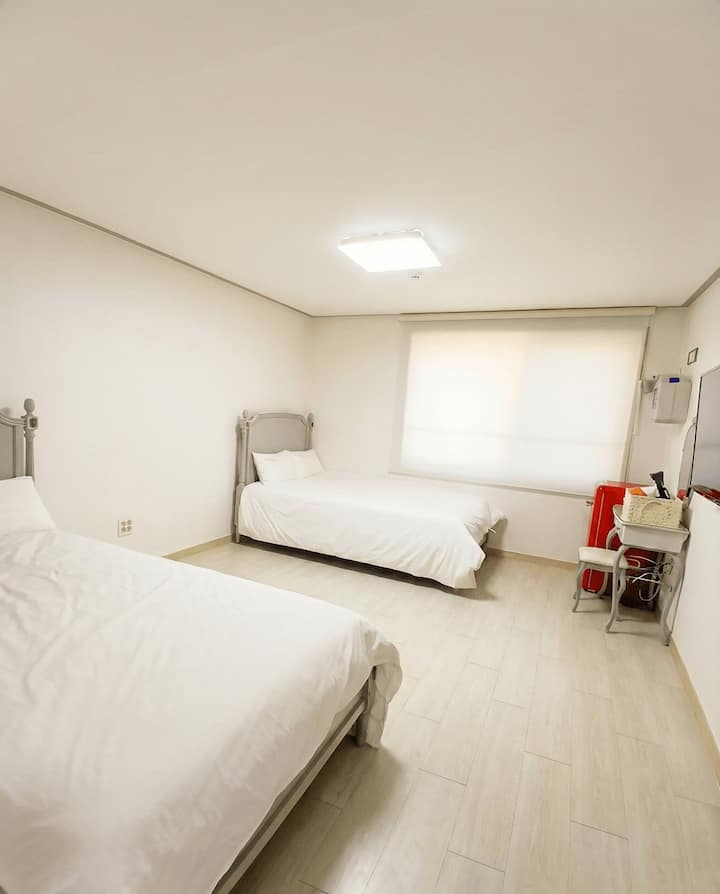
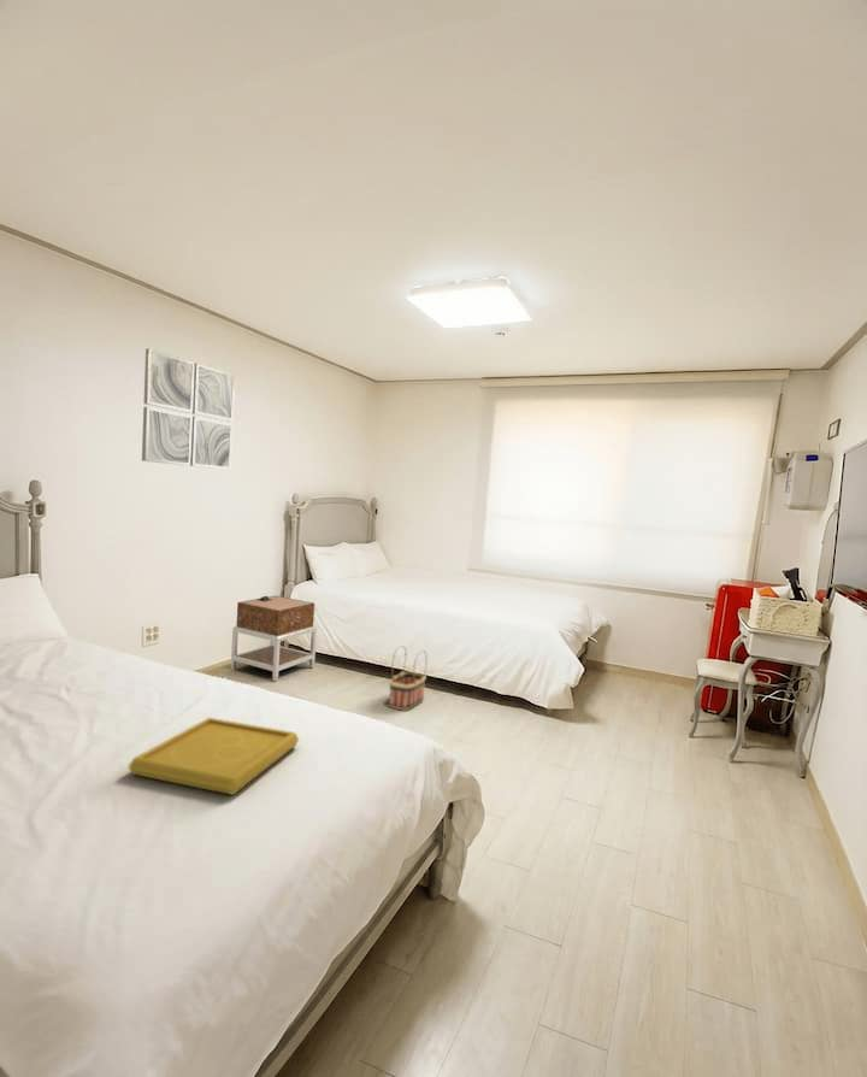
+ wall art (191, 416)
+ basket (408, 675)
+ serving tray (219, 752)
+ nightstand (275, 634)
